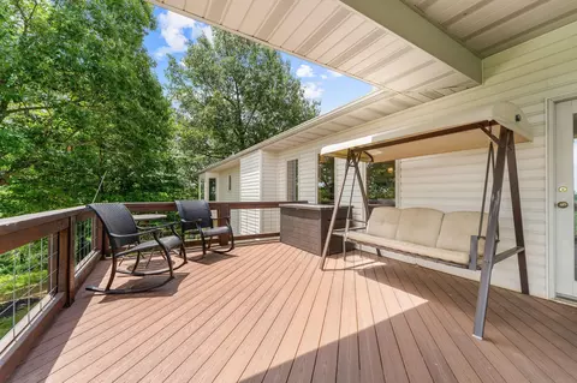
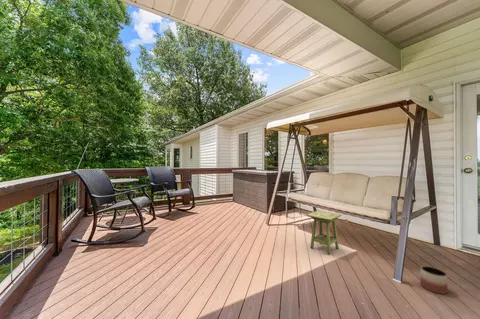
+ side table (321, 231)
+ planter (433, 279)
